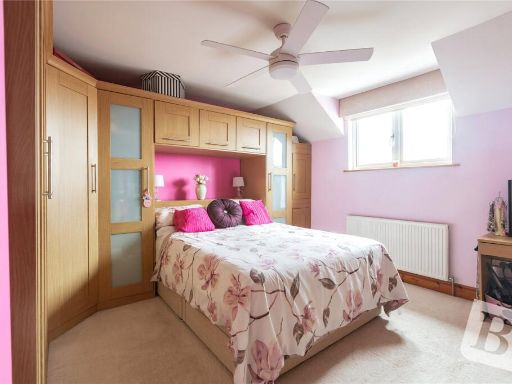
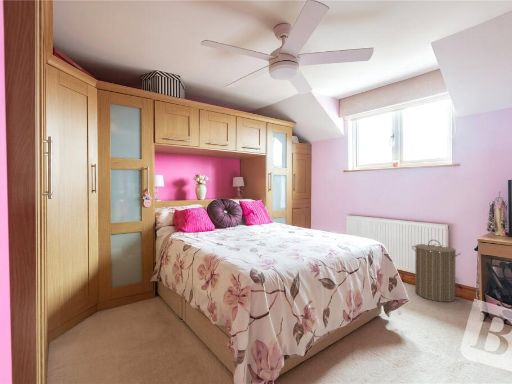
+ laundry hamper (434, 267)
